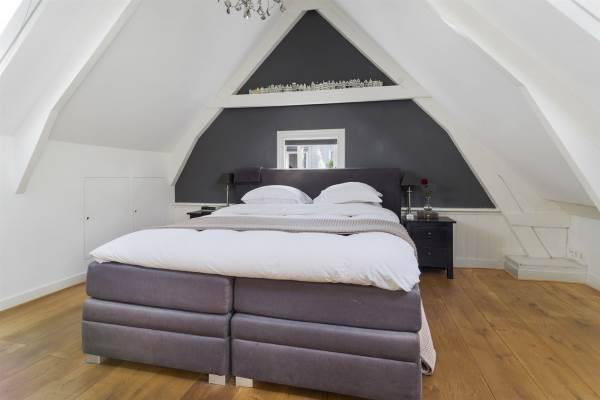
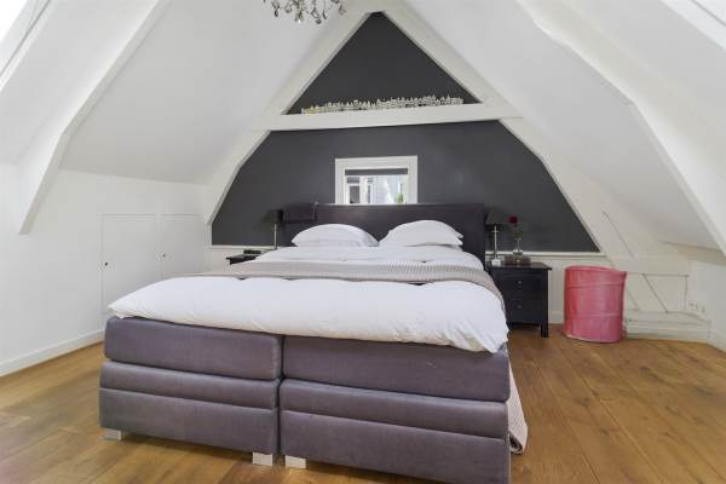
+ laundry hamper (593, 300)
